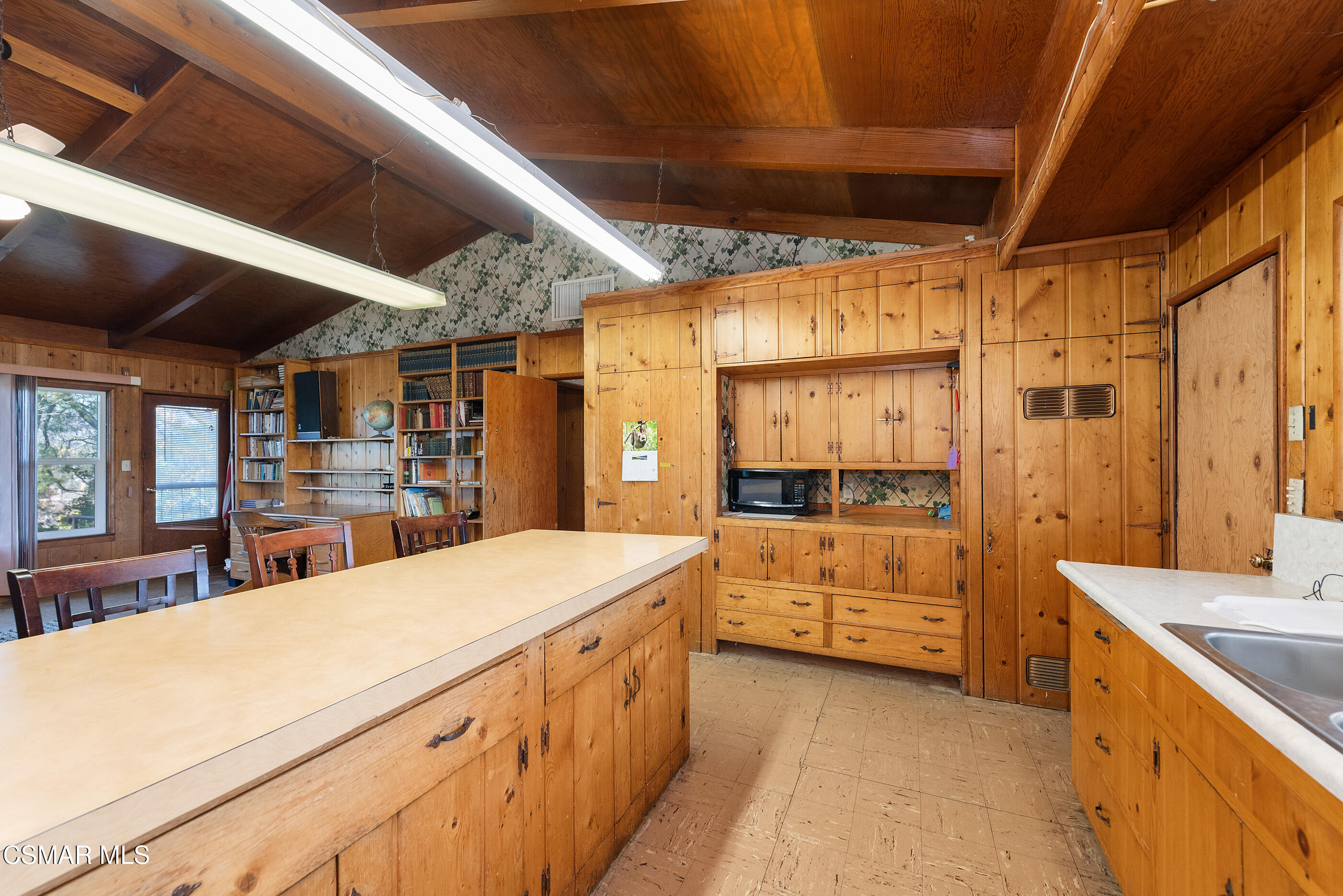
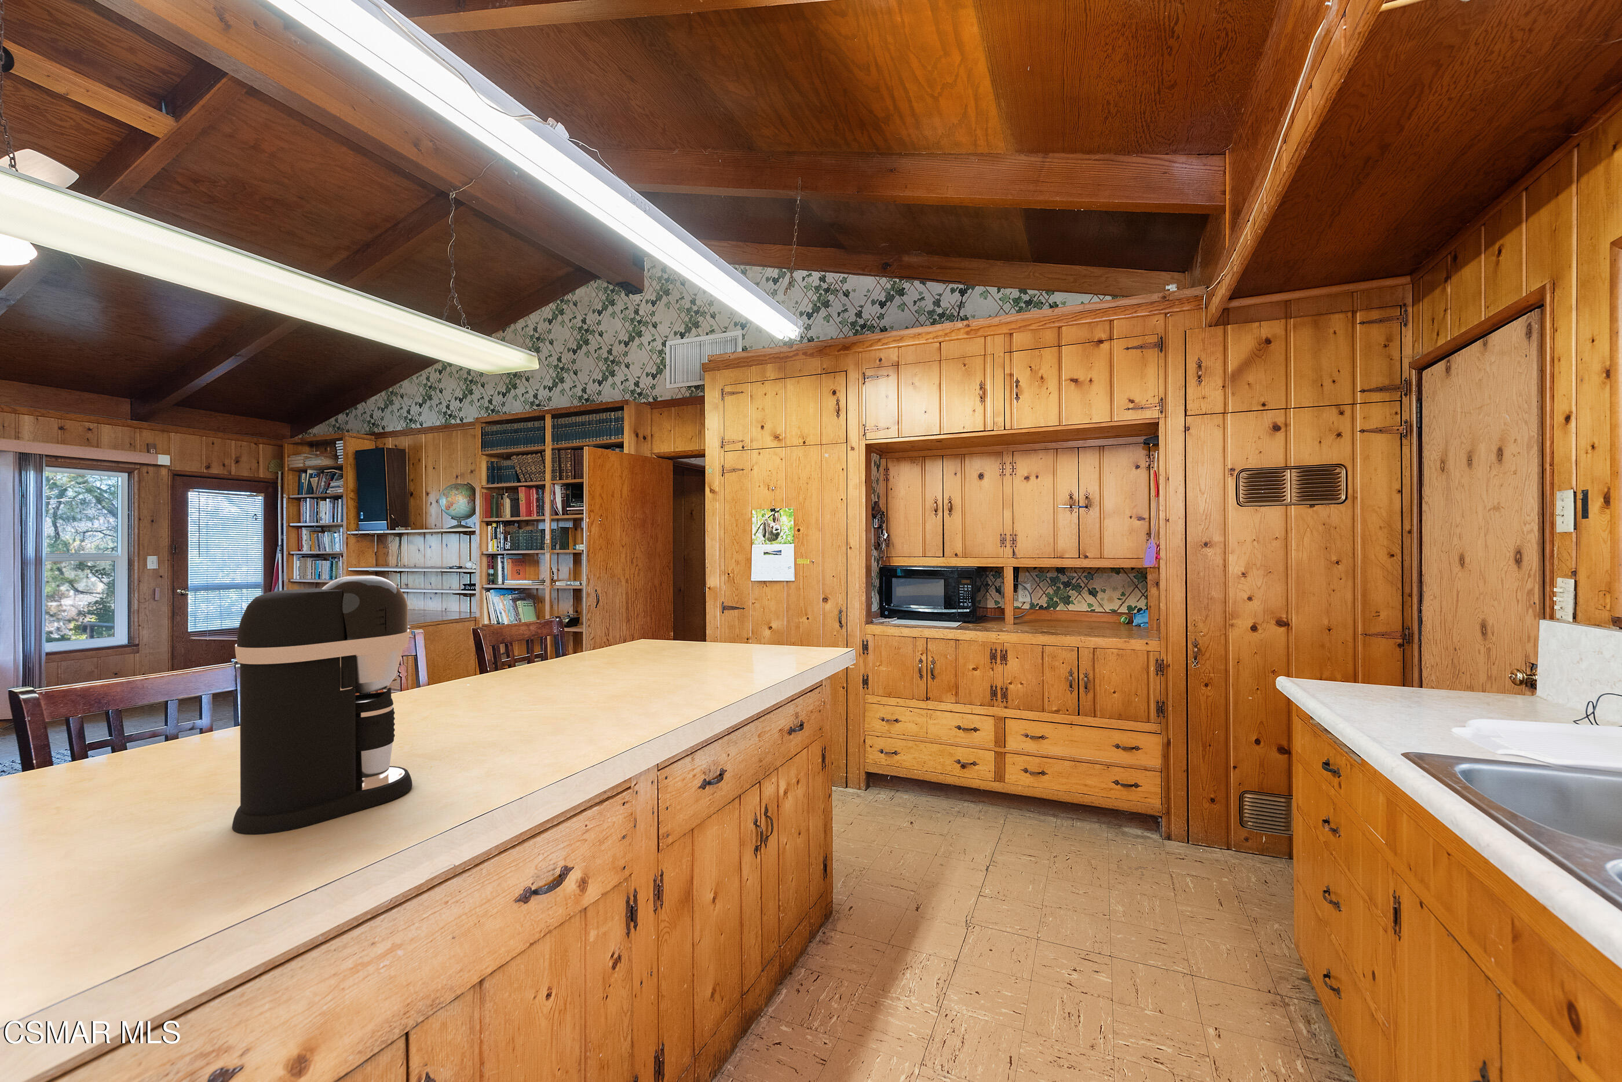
+ coffee maker (329, 690)
